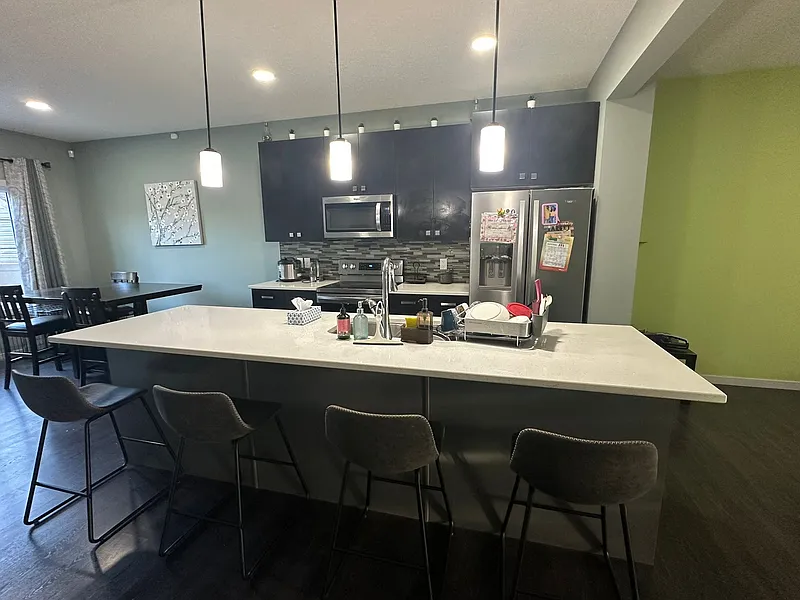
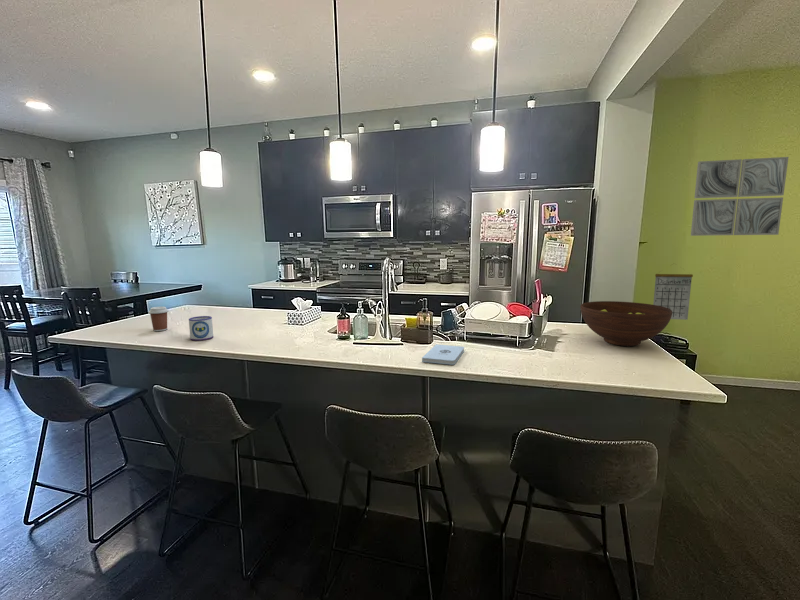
+ mug (199, 327)
+ fruit bowl (622, 325)
+ calendar (672, 291)
+ coffee cup (159, 318)
+ wall art (738, 196)
+ notepad (444, 353)
